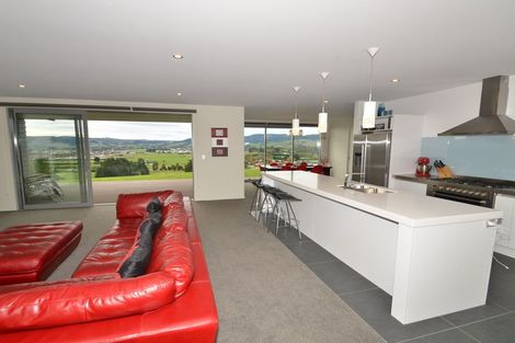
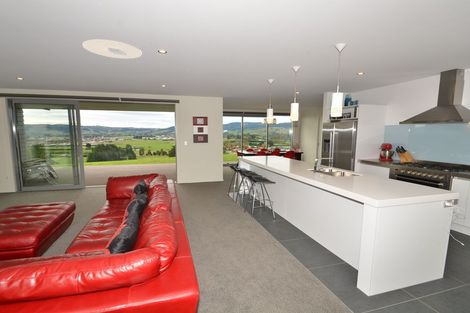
+ ceiling light (113, 47)
